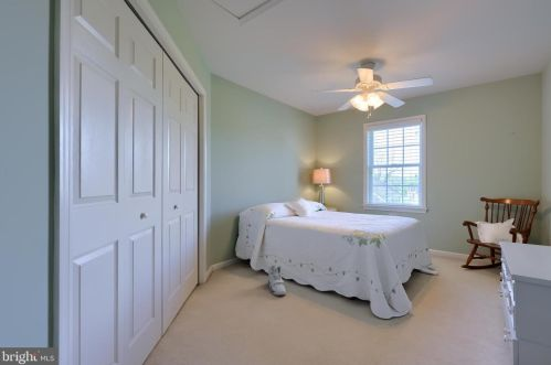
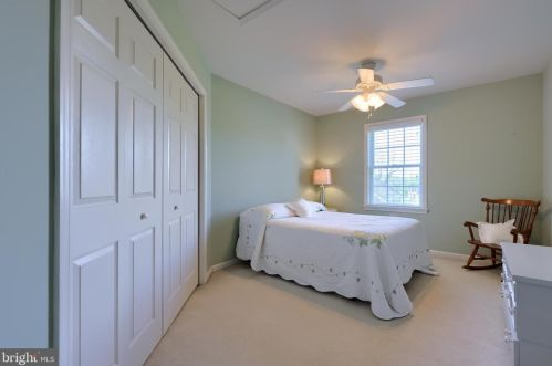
- sneaker (276, 278)
